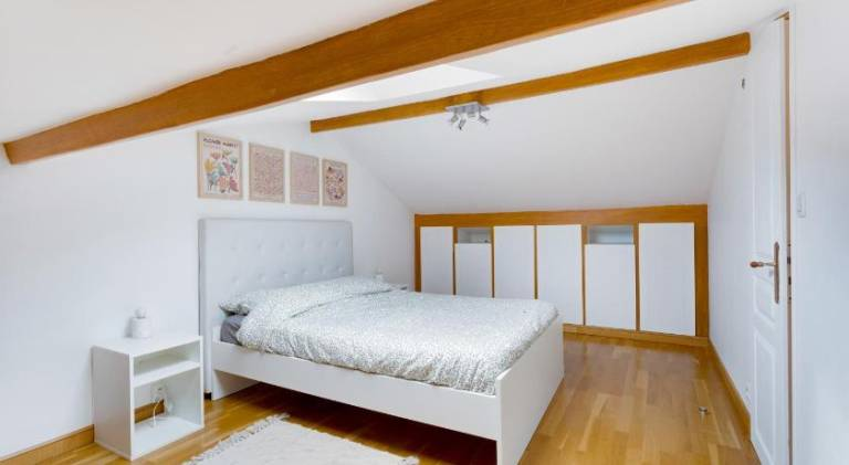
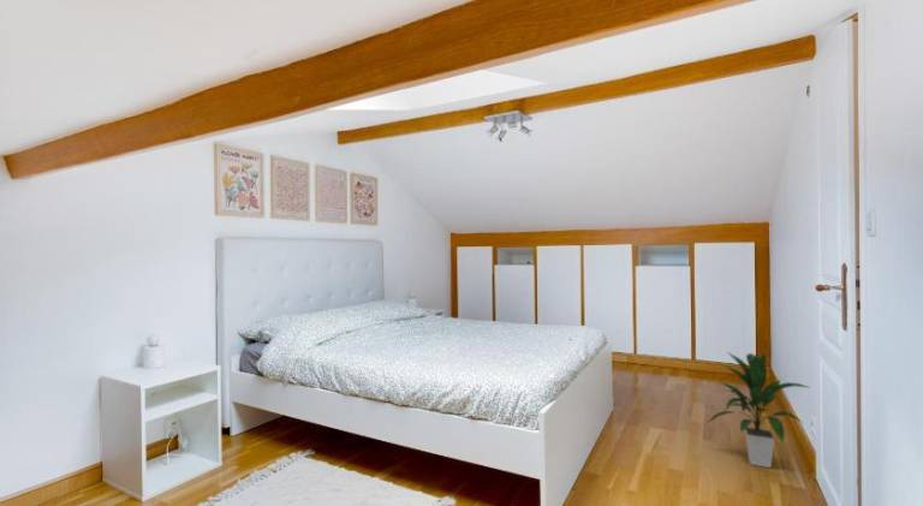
+ indoor plant (754, 404)
